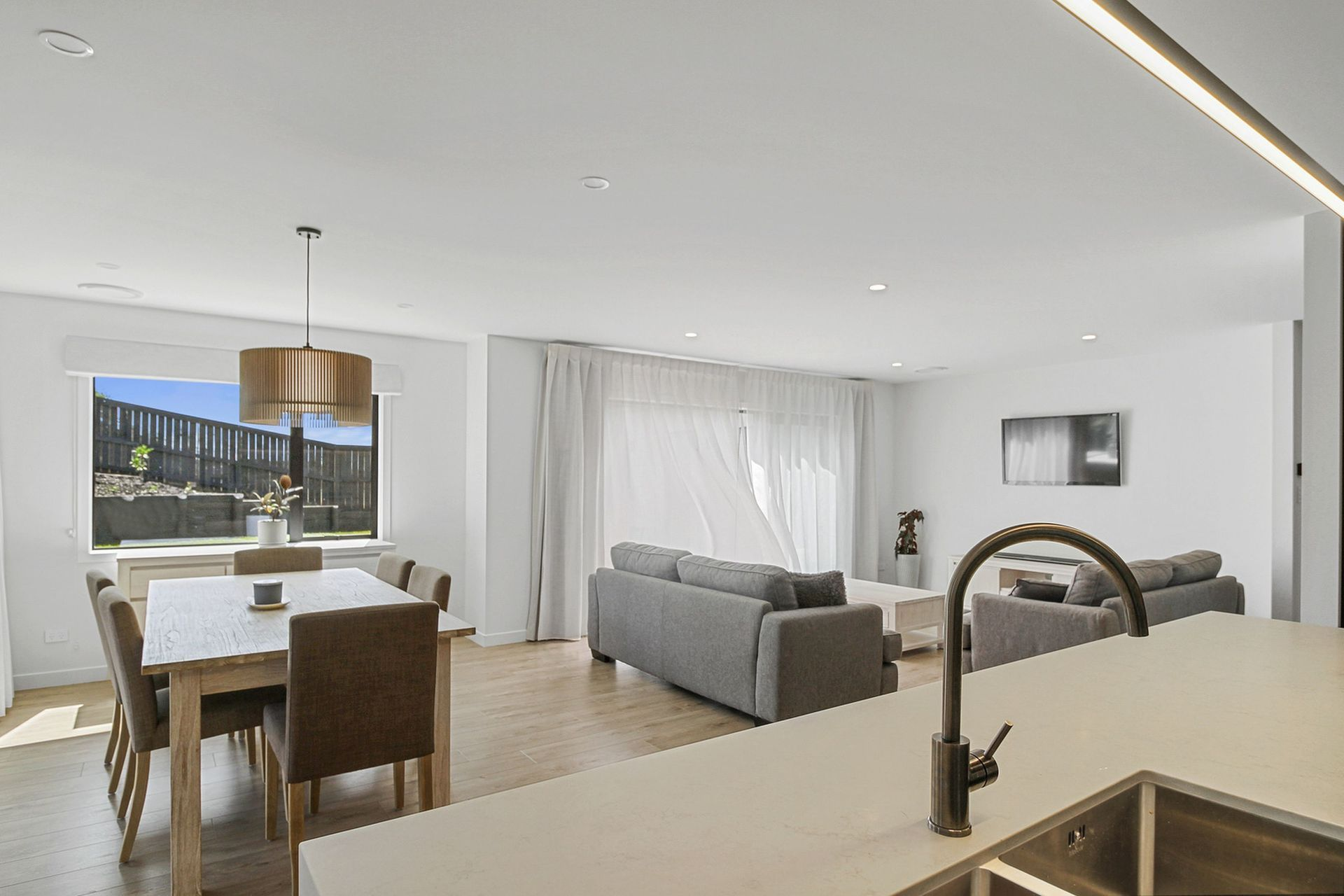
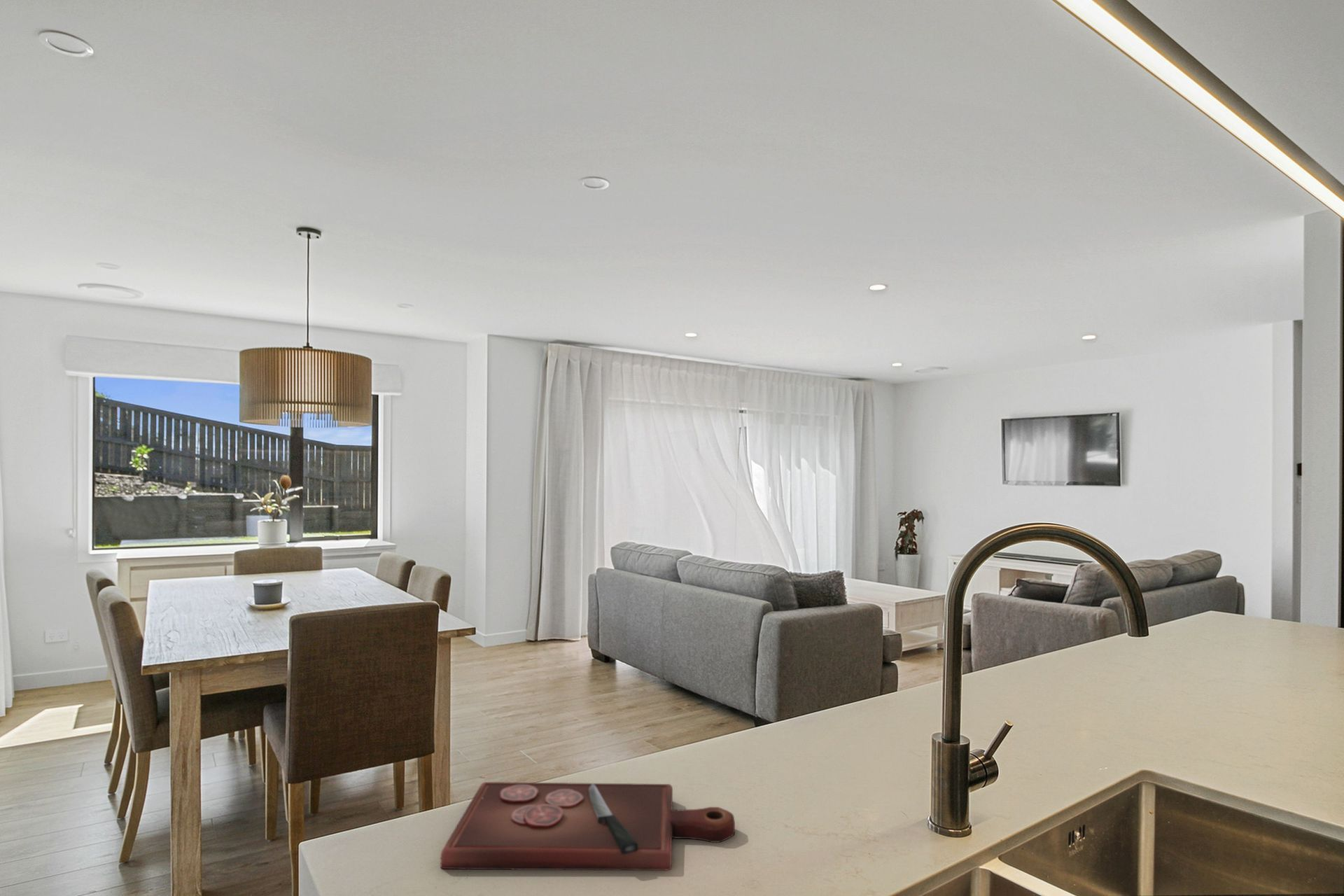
+ cutting board (580, 816)
